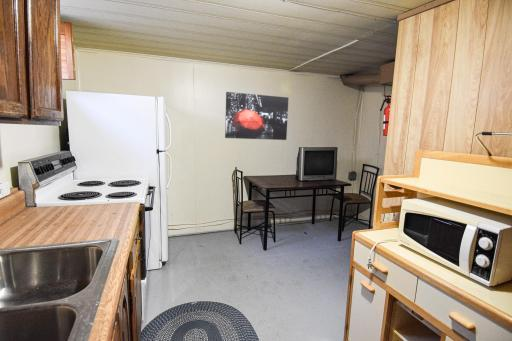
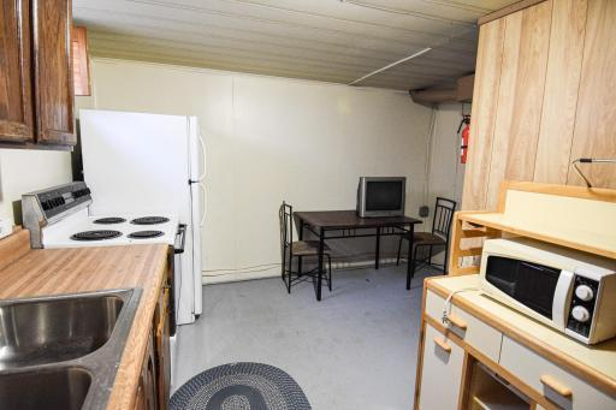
- wall art (257, 117)
